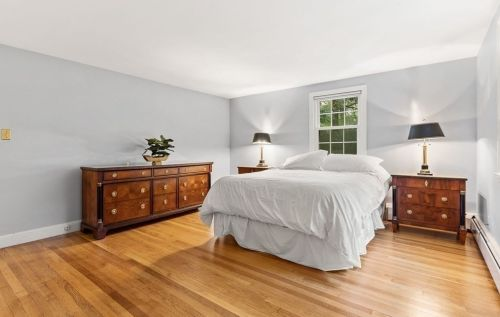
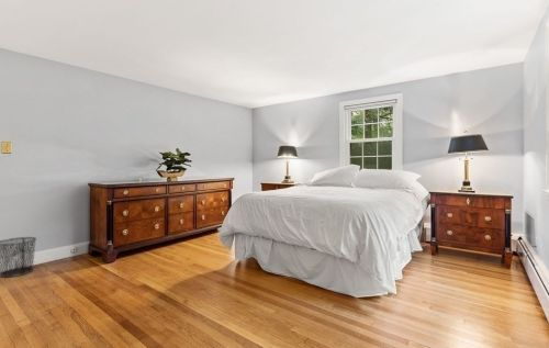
+ waste bin (16, 256)
